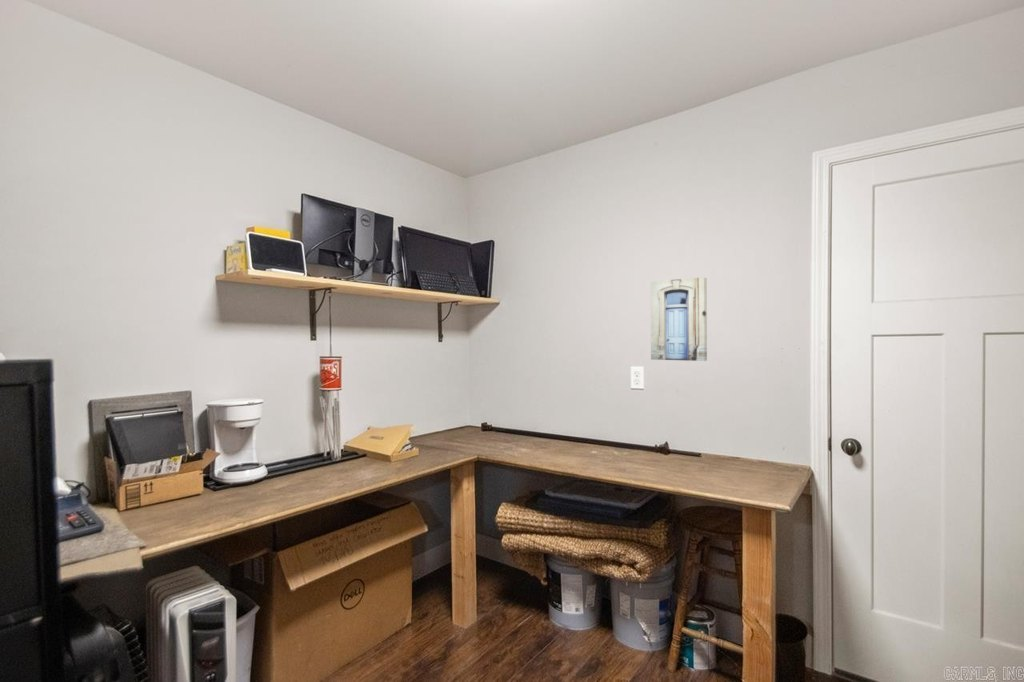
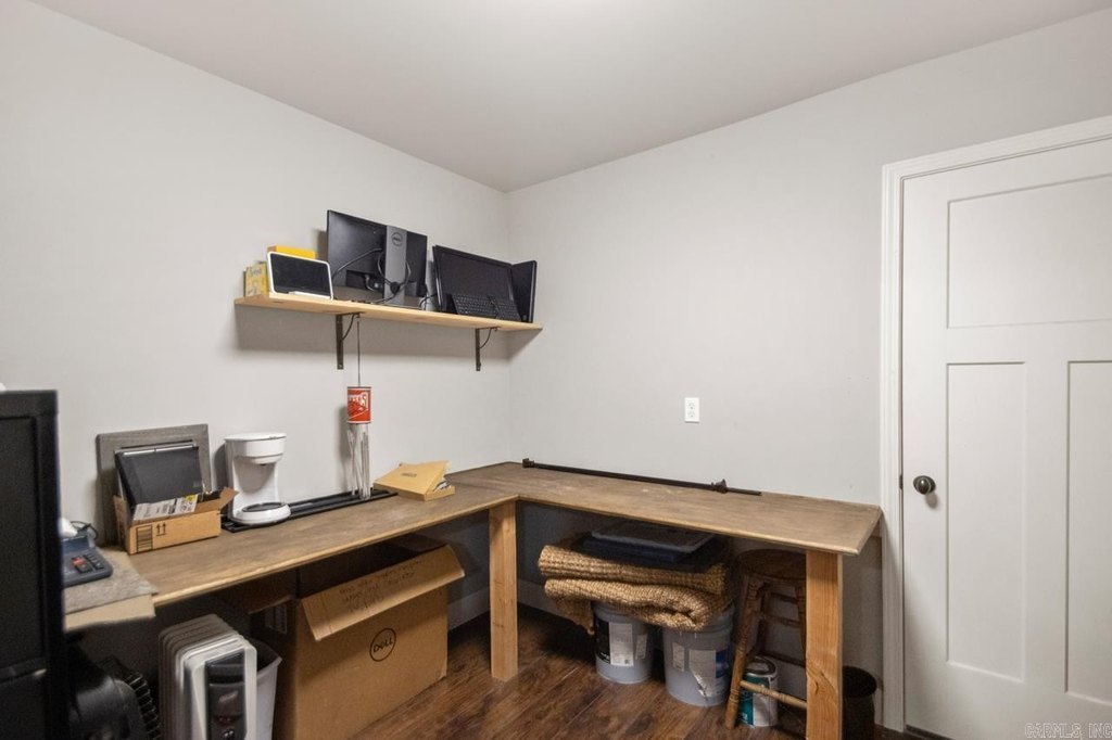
- wall art (678, 319)
